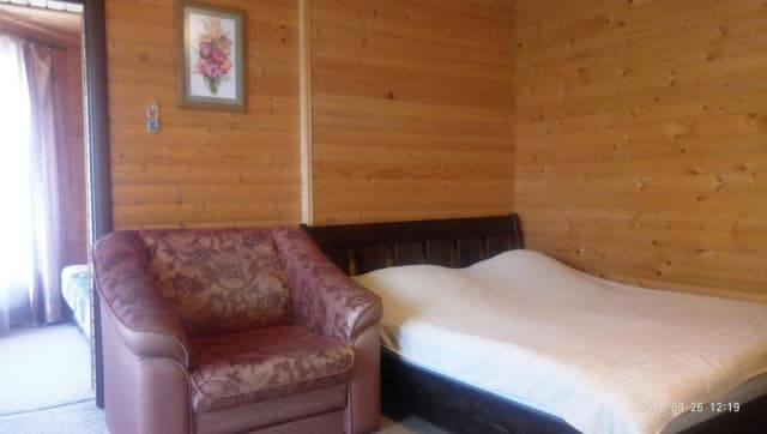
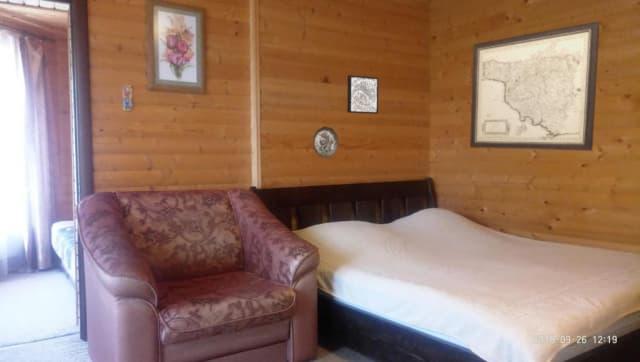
+ decorative plate (325, 142)
+ wall art (363, 94)
+ wall art (526, 92)
